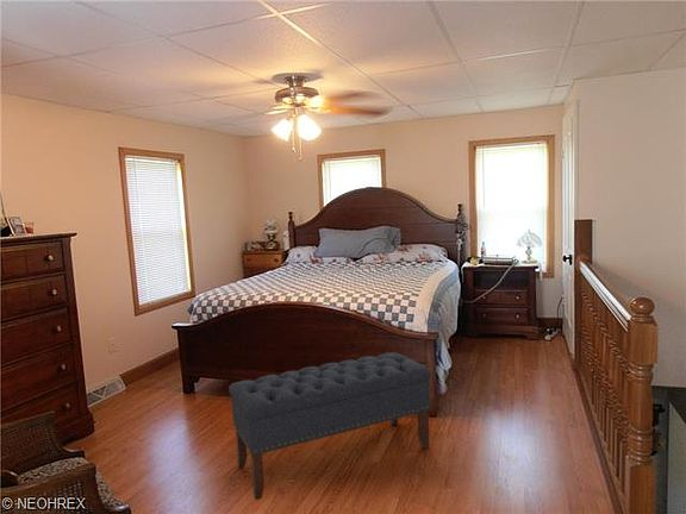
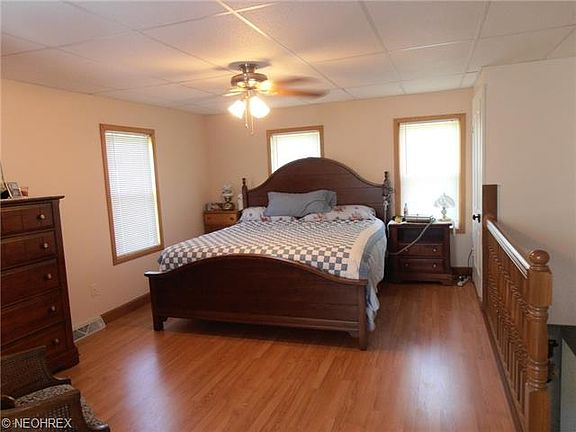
- bench (332, 414)
